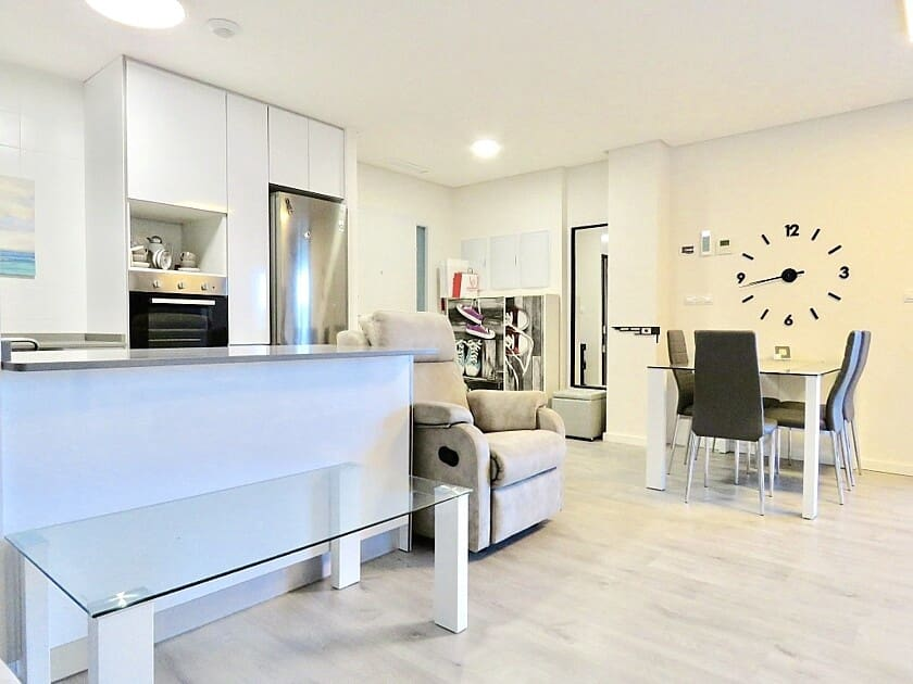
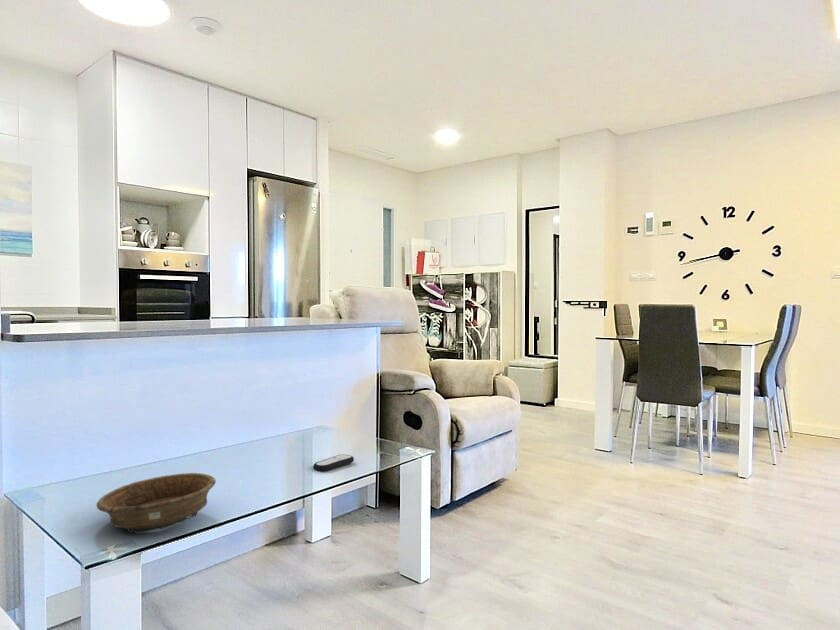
+ remote control (333, 462)
+ decorative bowl (159, 503)
